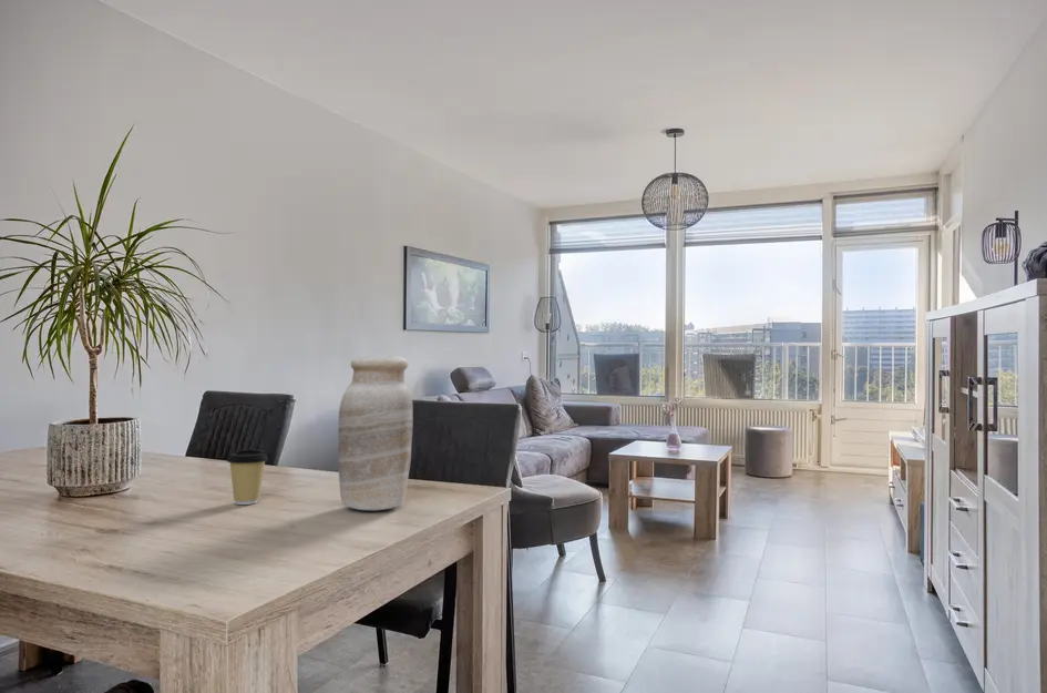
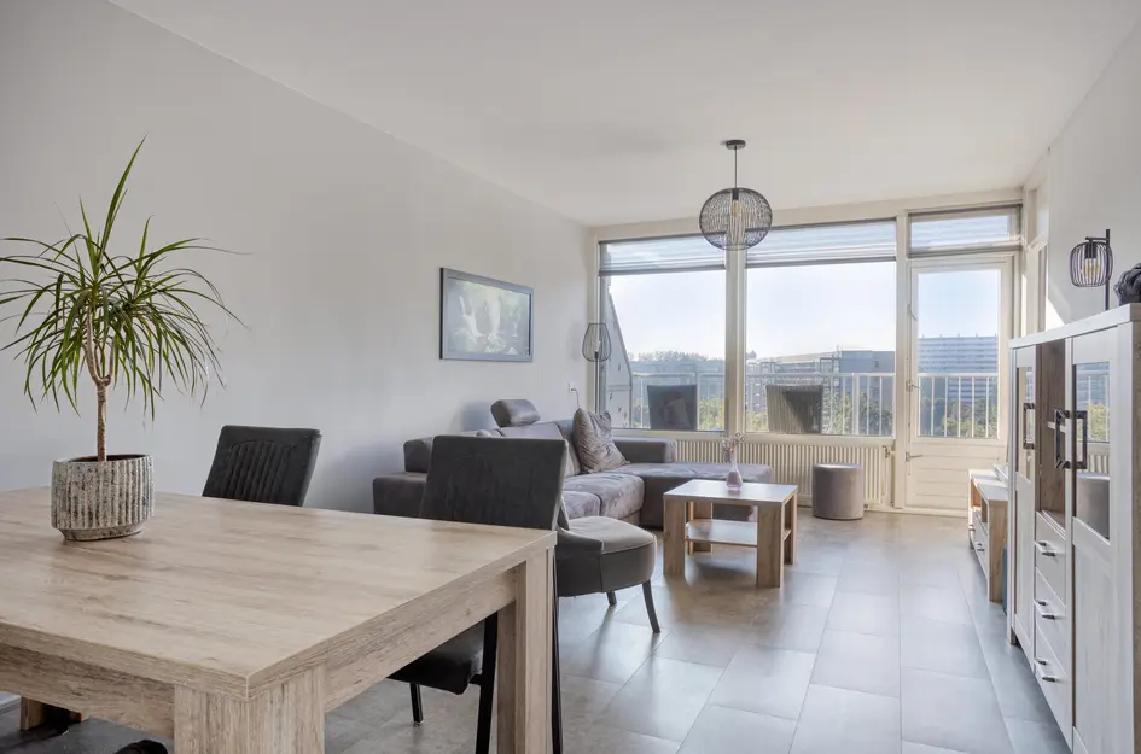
- vase (377, 430)
- coffee cup (247, 477)
